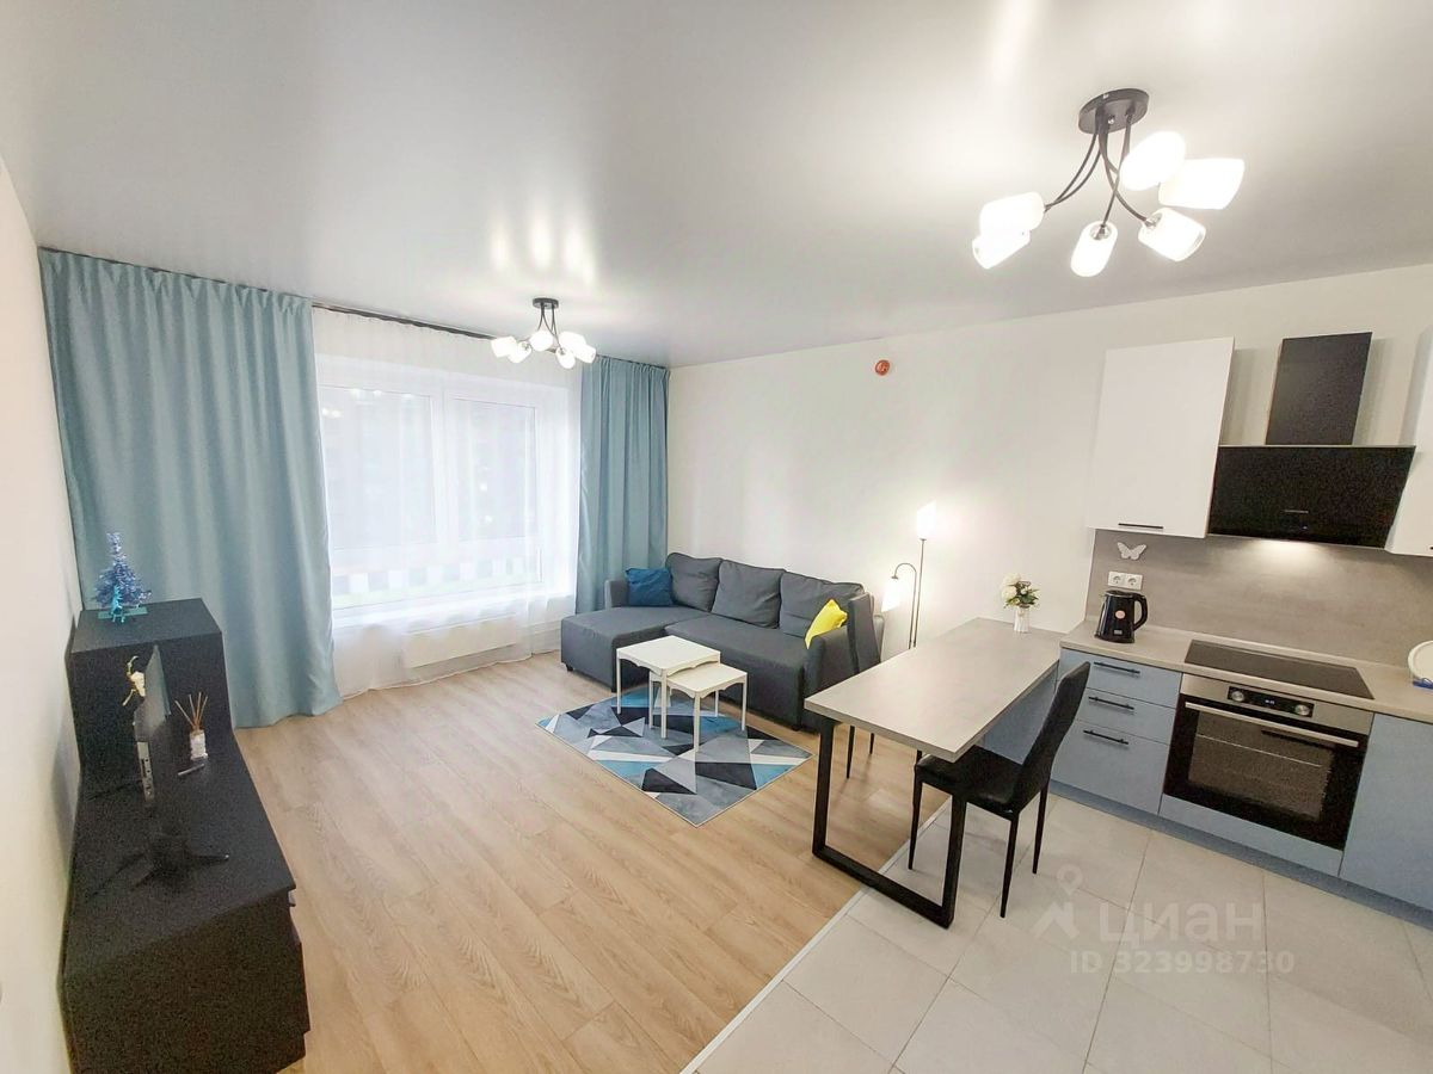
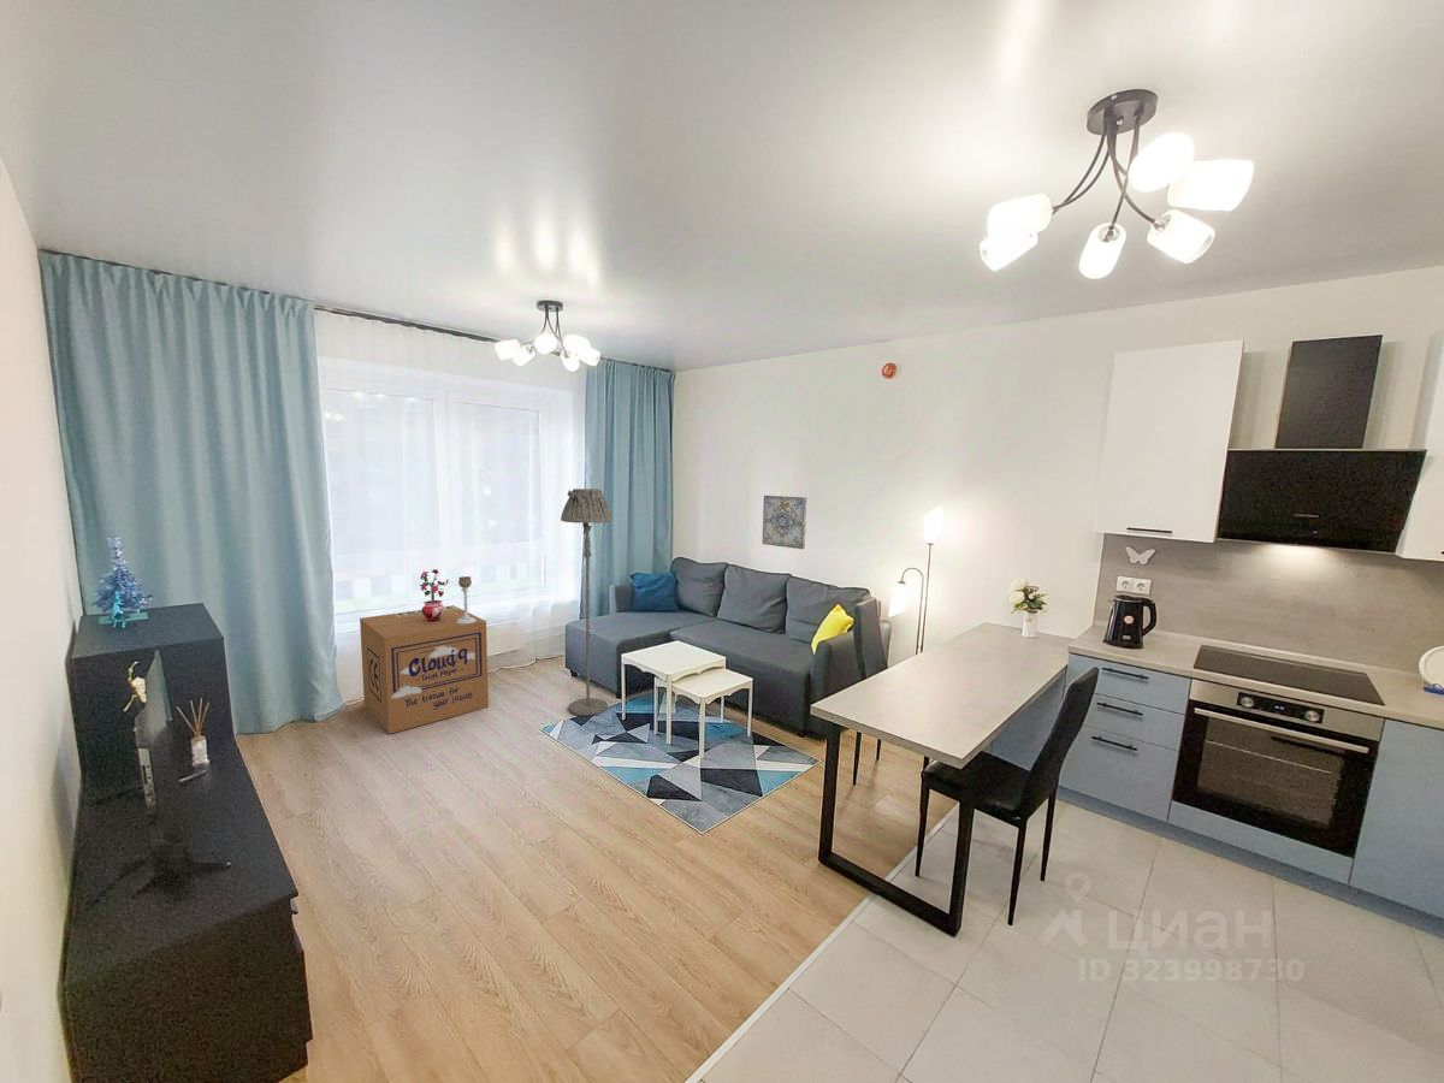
+ potted plant (431, 593)
+ cardboard box (424, 662)
+ floor lamp (587, 600)
+ wall art (783, 521)
+ candle holder (464, 599)
